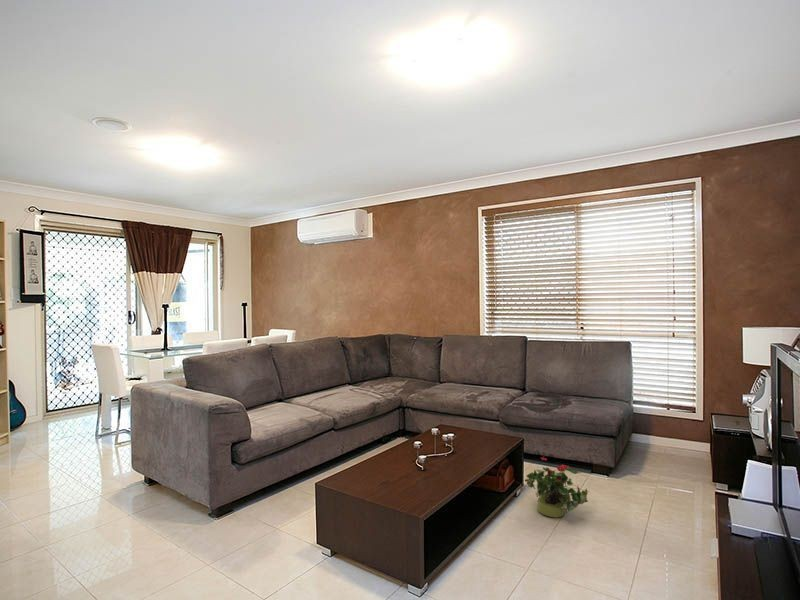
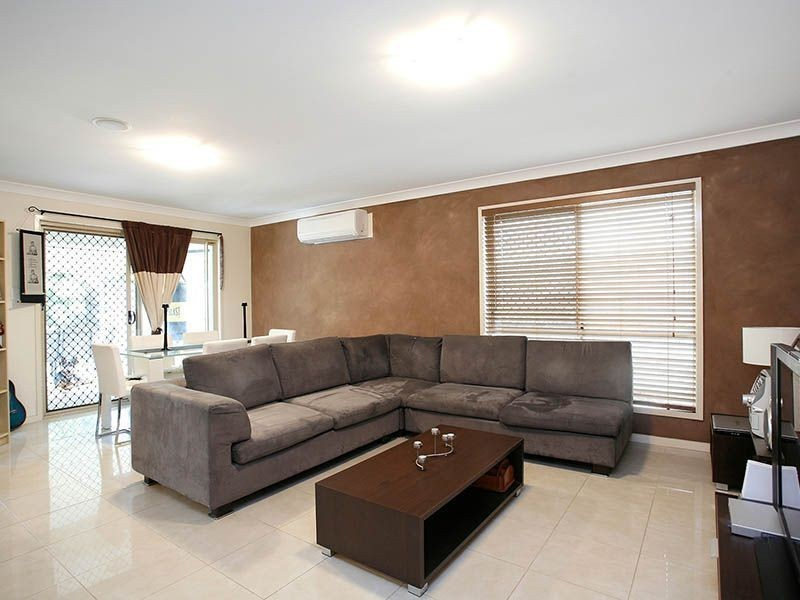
- potted plant (555, 484)
